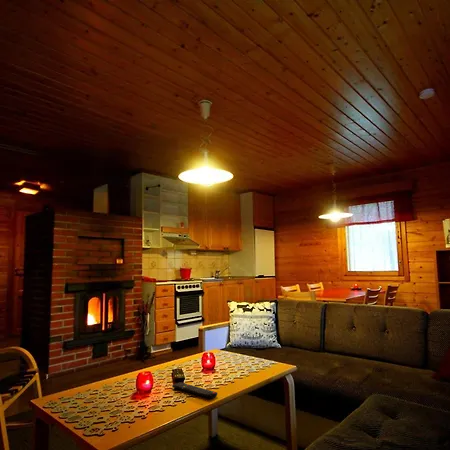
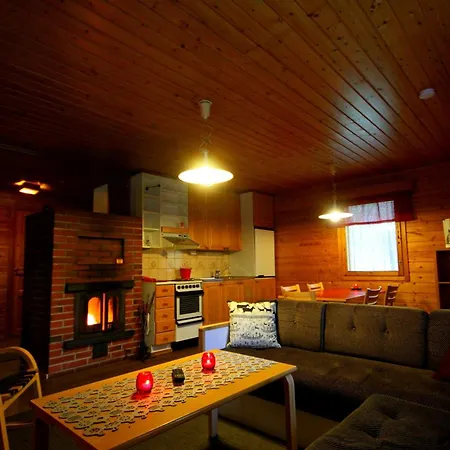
- remote control (194, 390)
